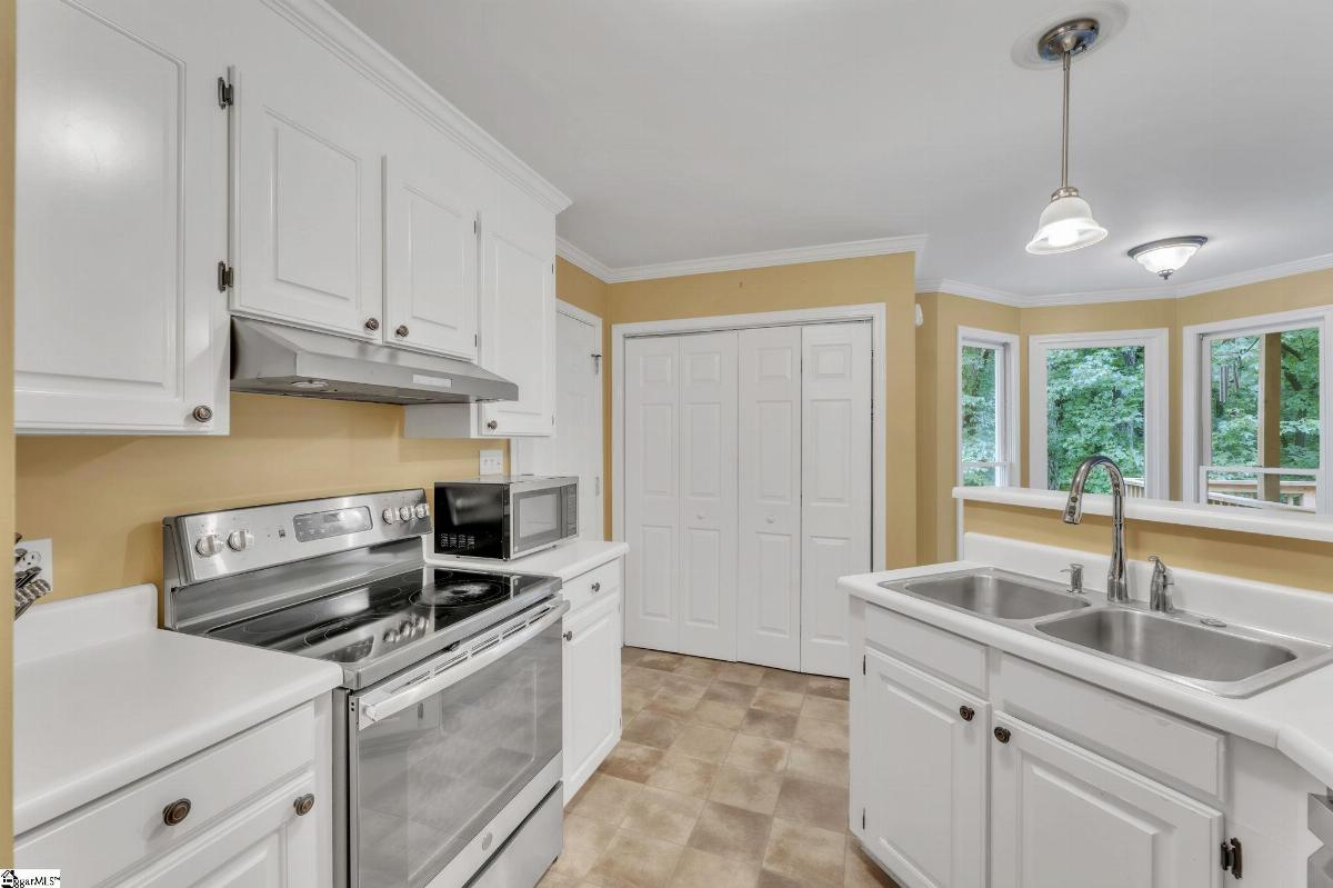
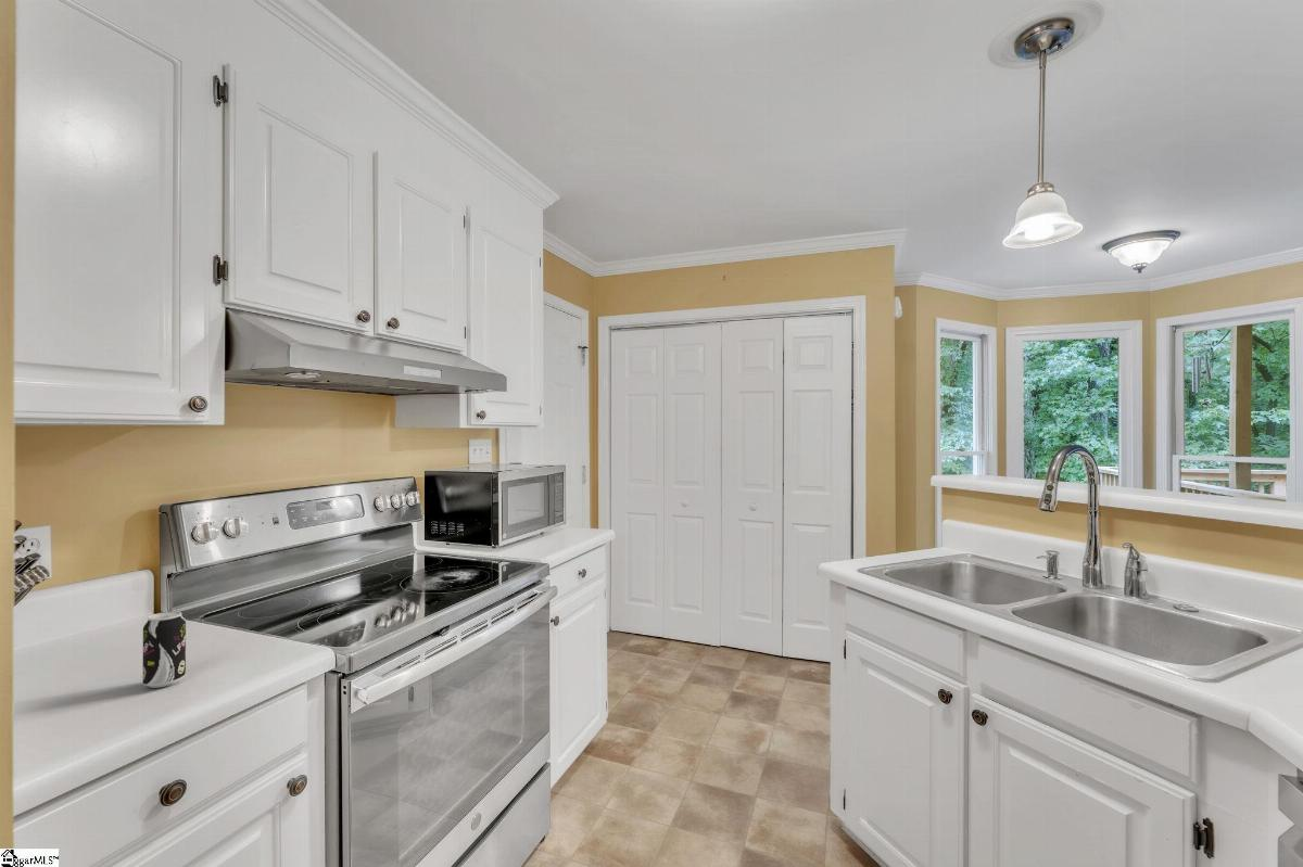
+ beverage can (164, 648)
